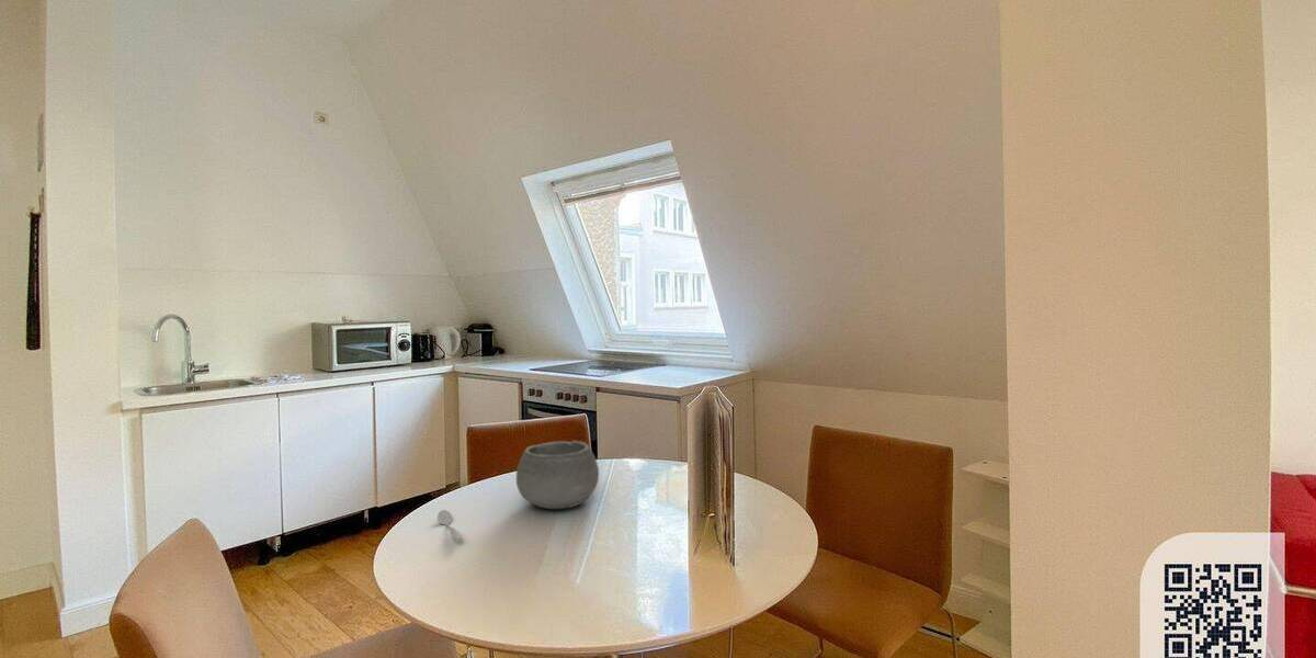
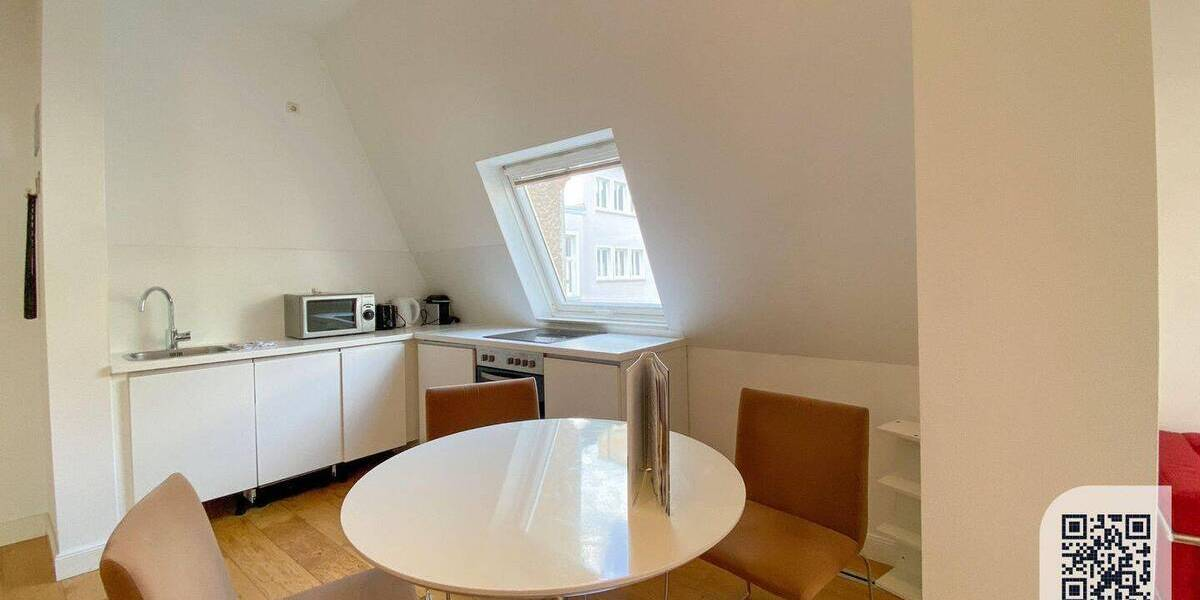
- bowl (557, 474)
- spoon (450, 526)
